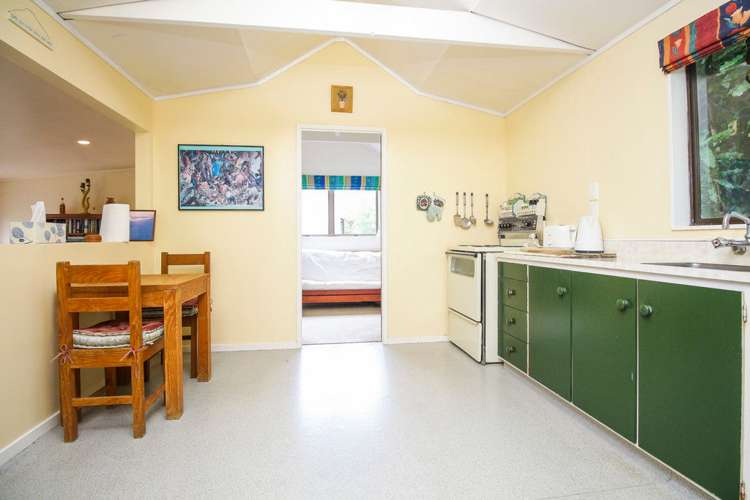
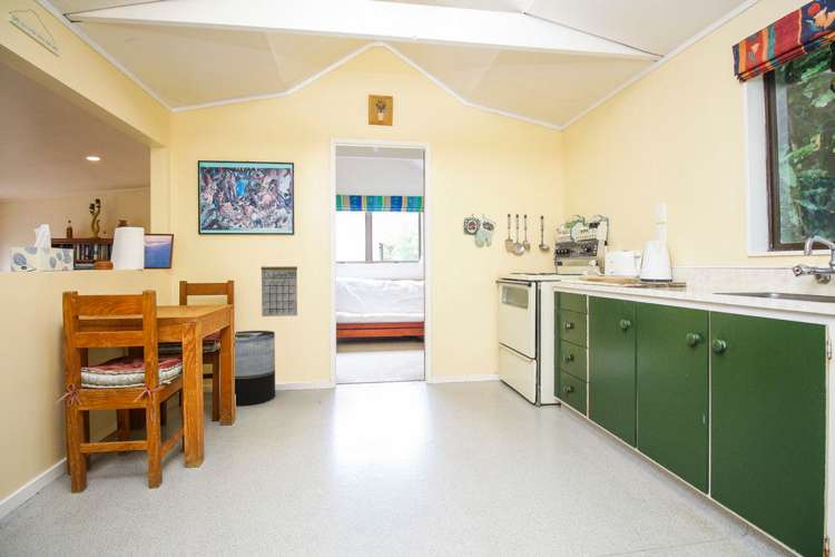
+ trash can (249, 365)
+ calendar (279, 285)
